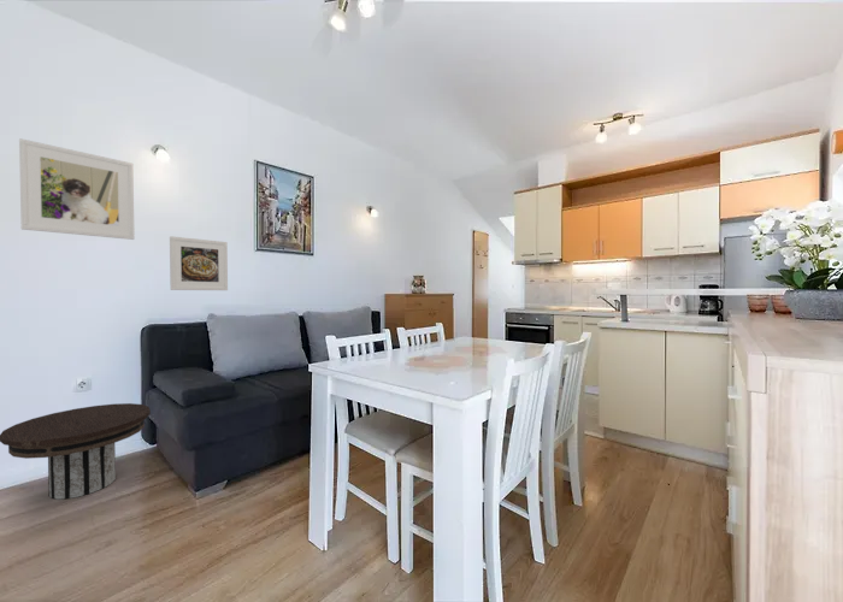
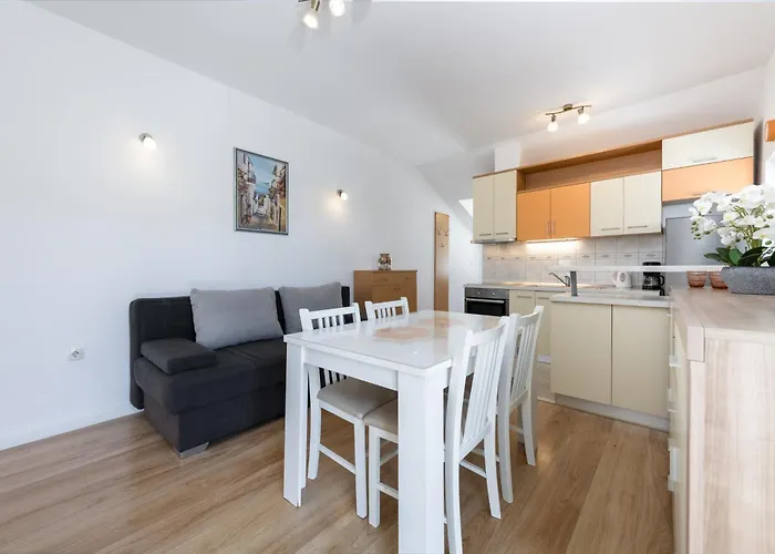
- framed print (81, 193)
- side table (83, 452)
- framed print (200, 264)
